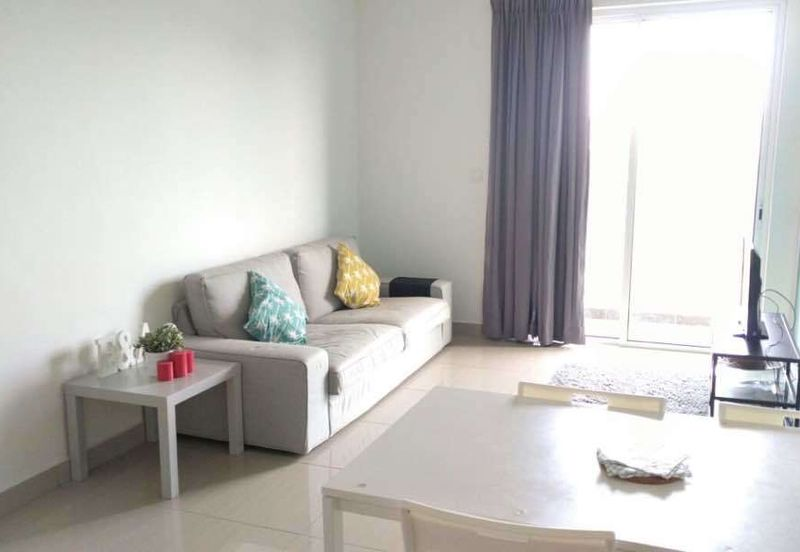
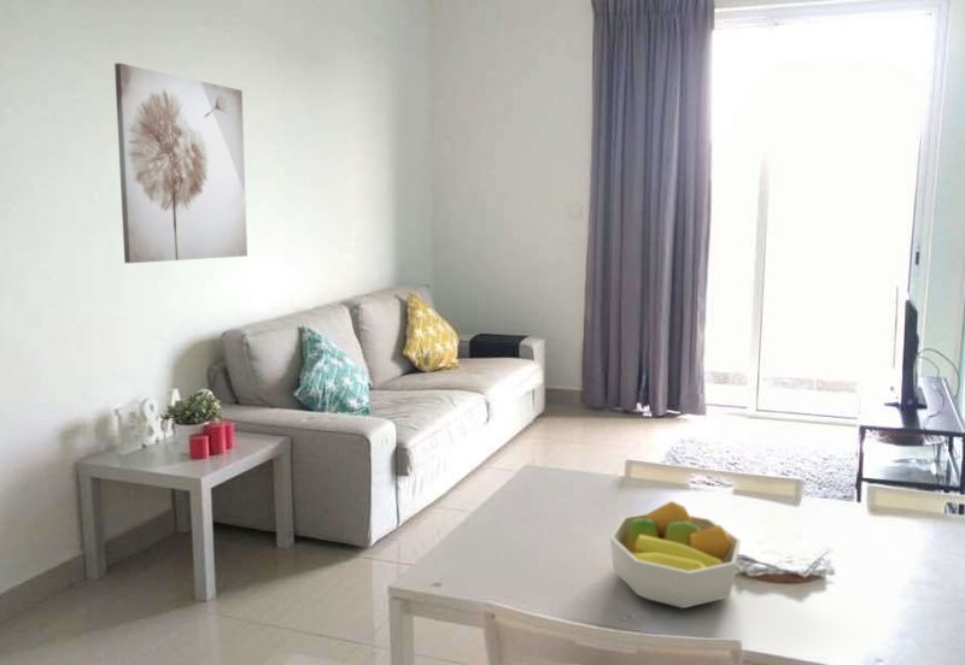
+ fruit bowl (674, 551)
+ wall art (187, 170)
